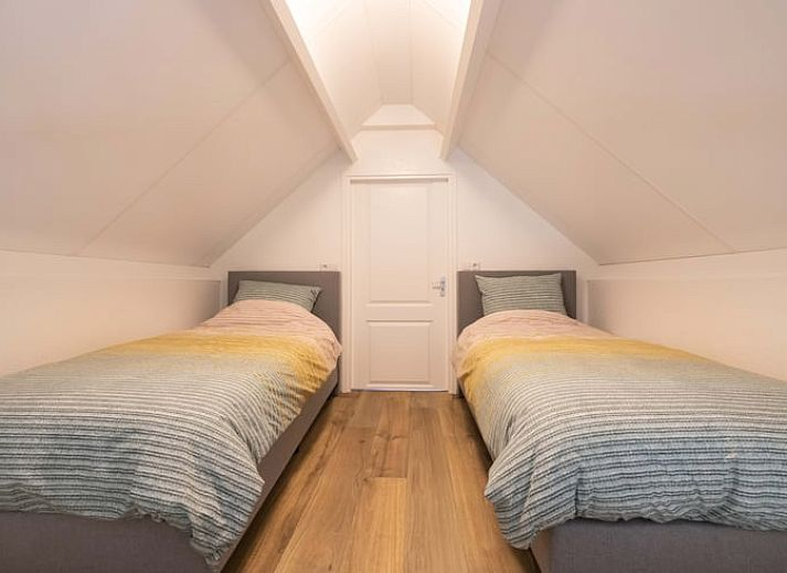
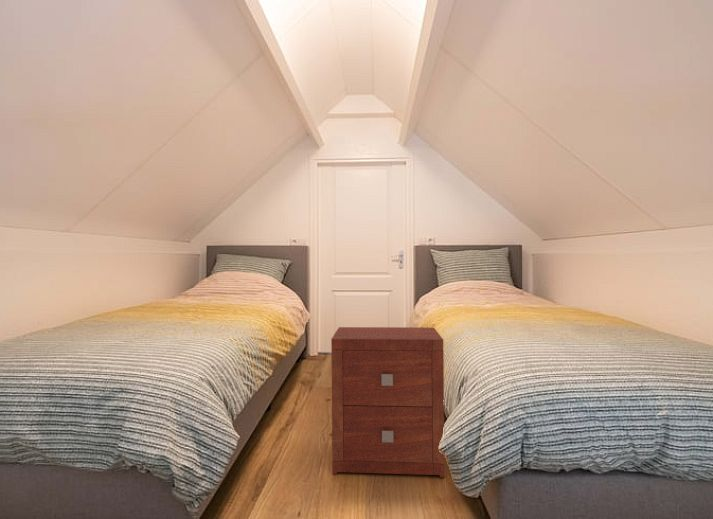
+ nightstand (386, 396)
